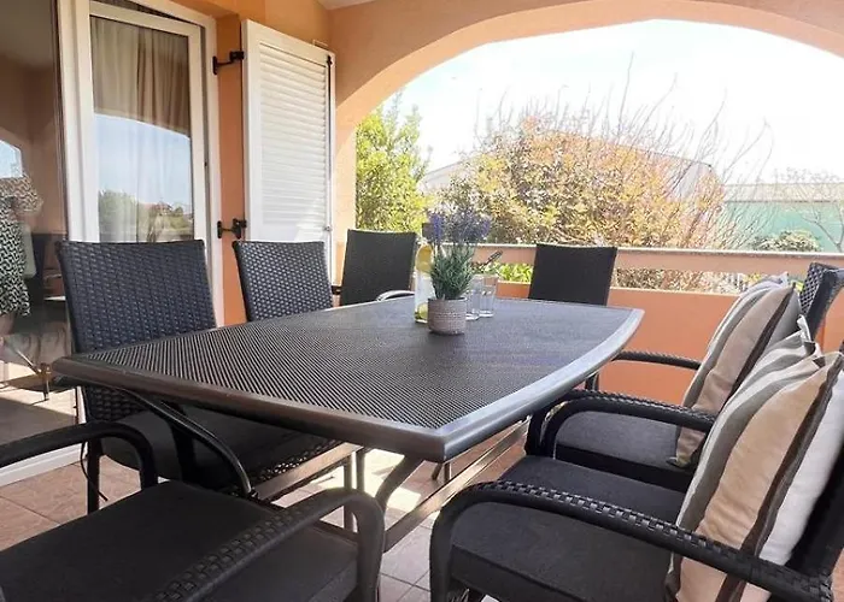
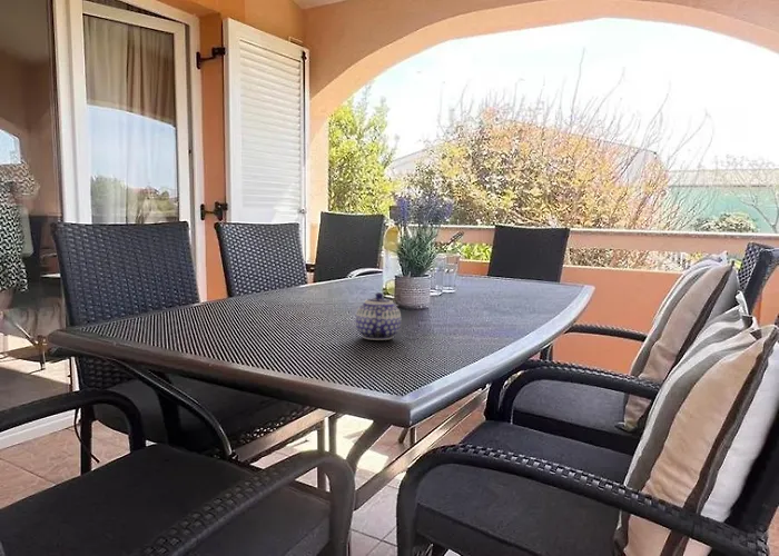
+ teapot (377, 315)
